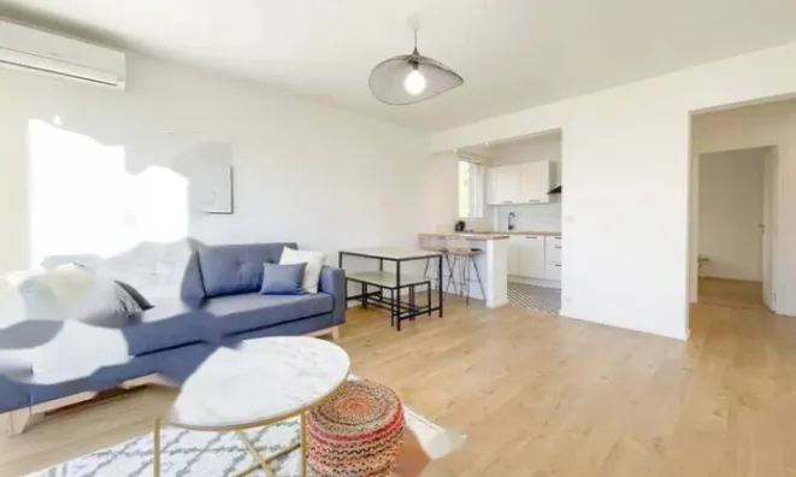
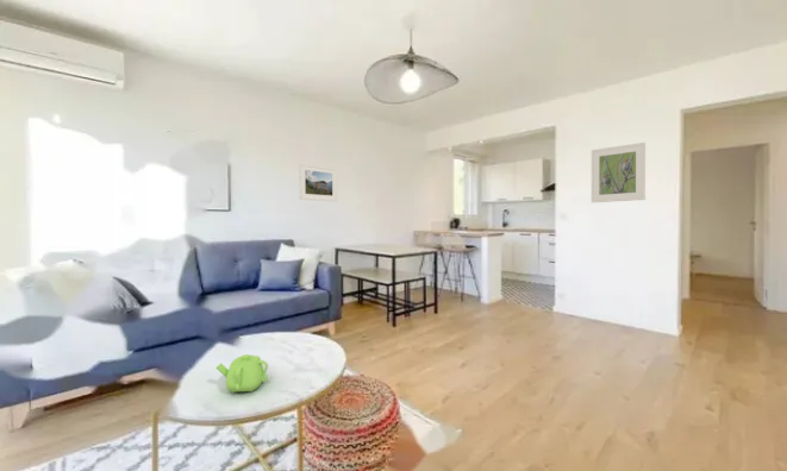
+ teapot (242, 371)
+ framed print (318, 183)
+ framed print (617, 174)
